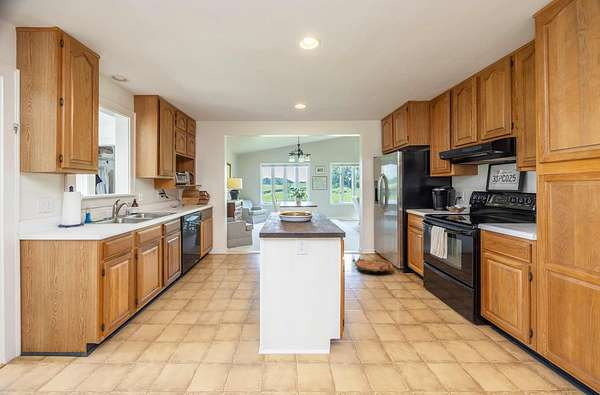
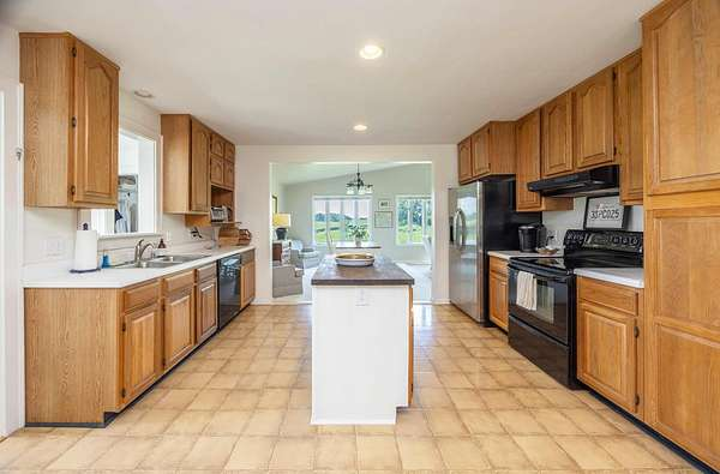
- woven basket (374, 265)
